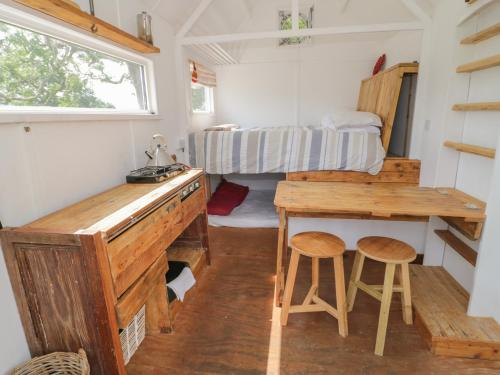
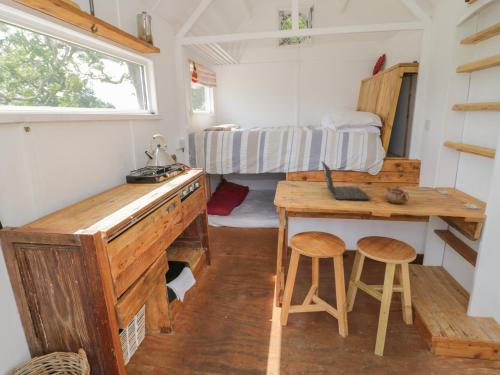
+ teapot (396, 194)
+ laptop (344, 187)
